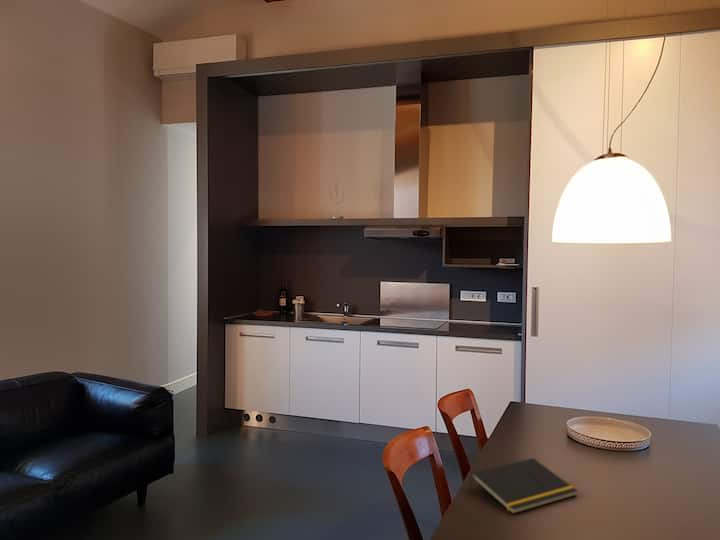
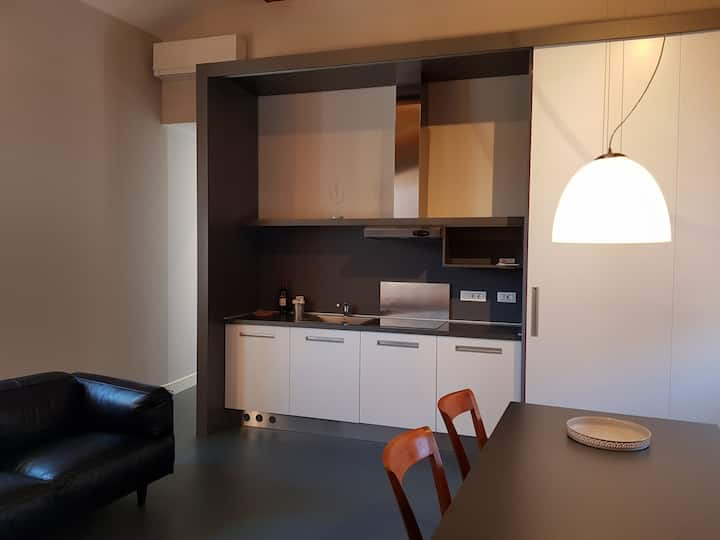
- notepad (523, 483)
